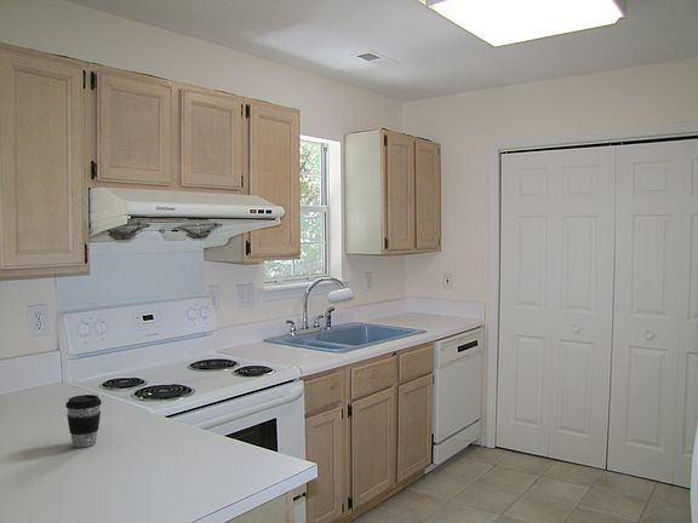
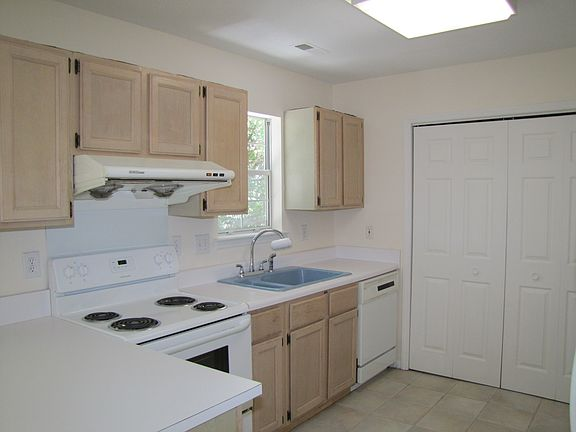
- coffee cup (84, 420)
